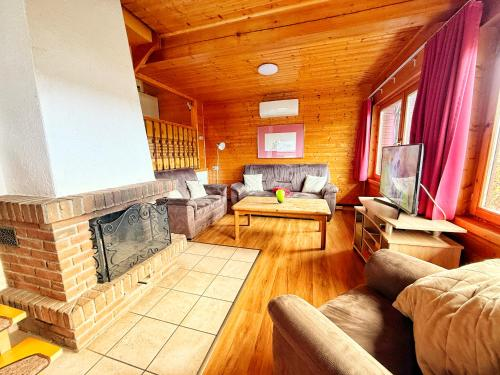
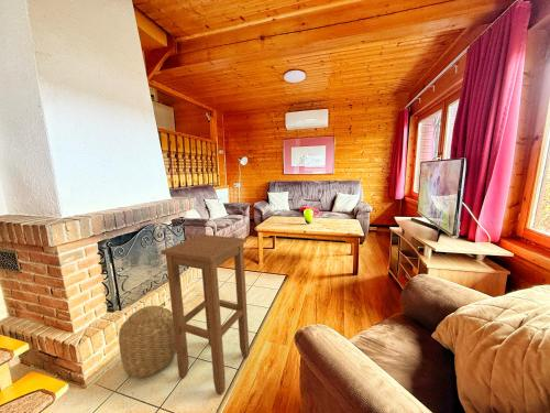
+ stool (211, 306)
+ basket (148, 335)
